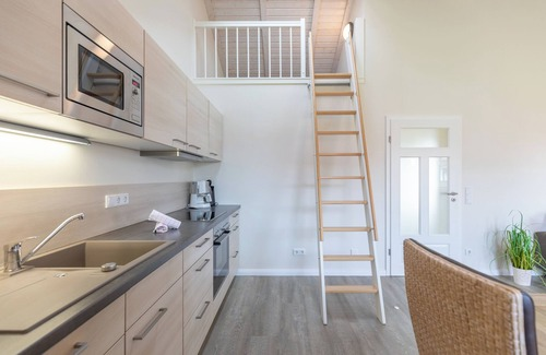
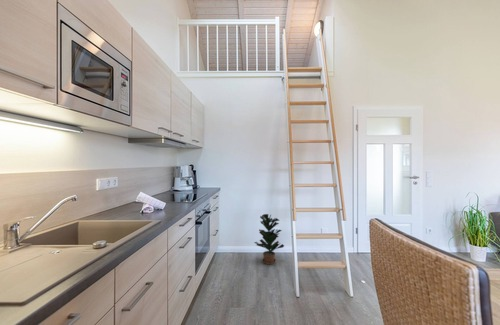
+ potted plant (268, 237)
